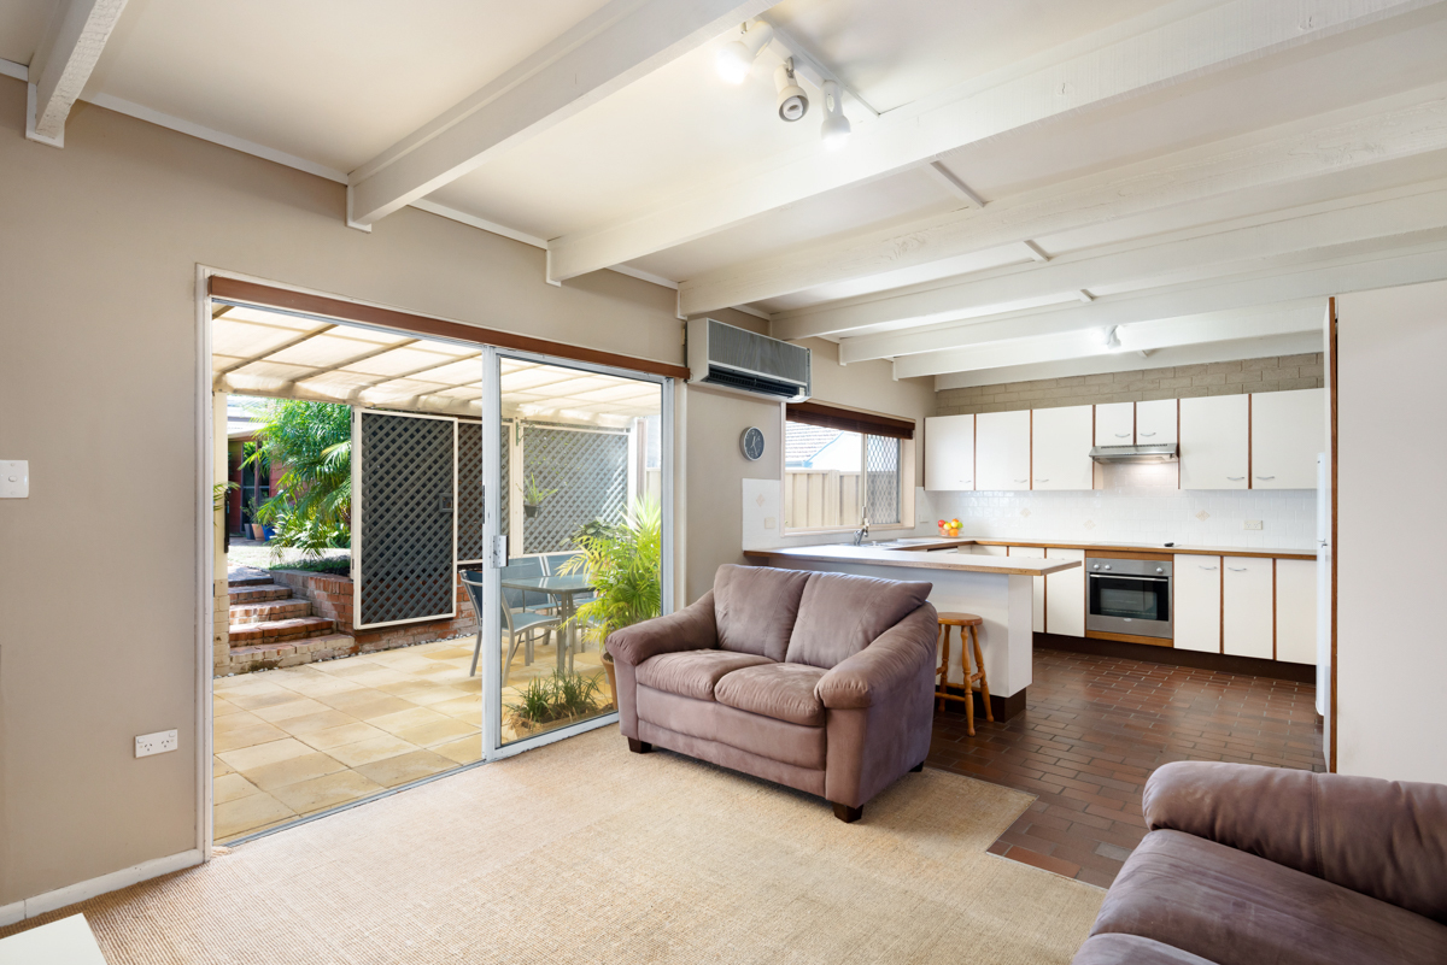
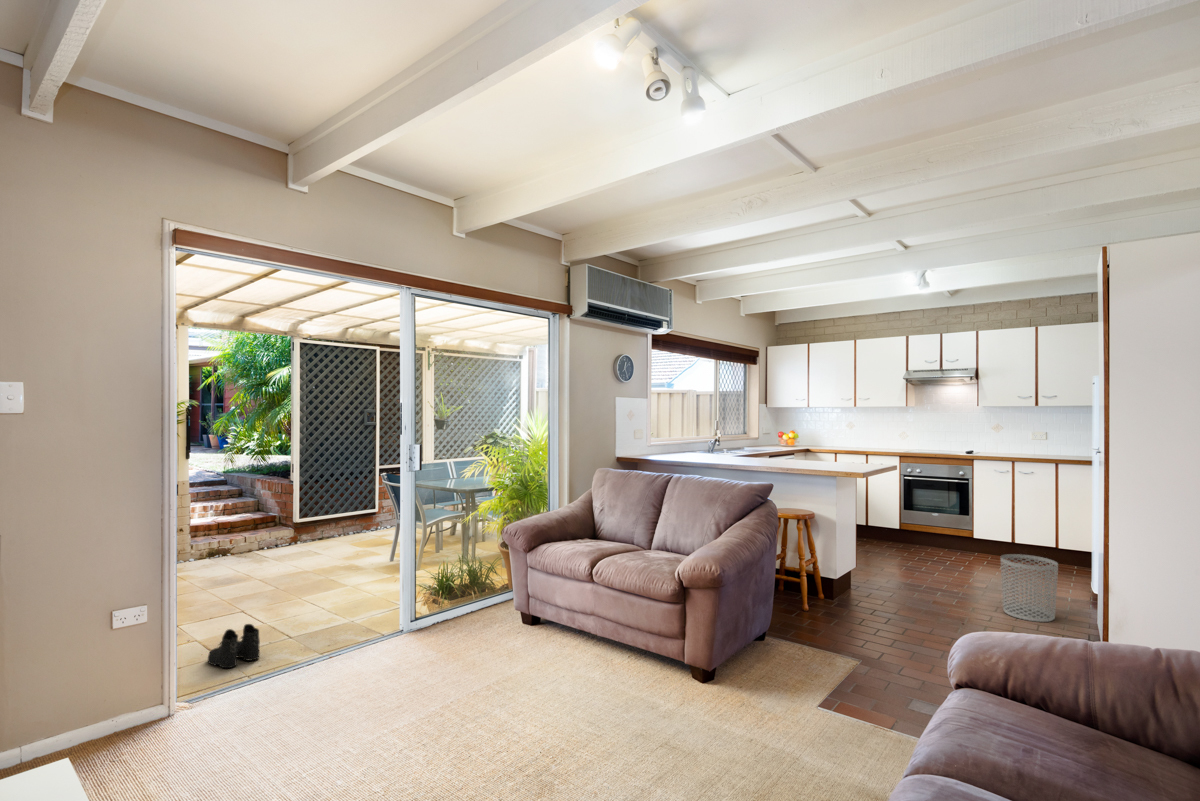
+ waste bin (1028, 588)
+ boots (234, 642)
